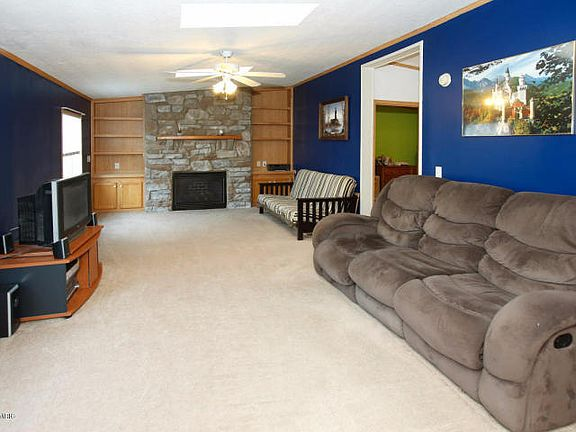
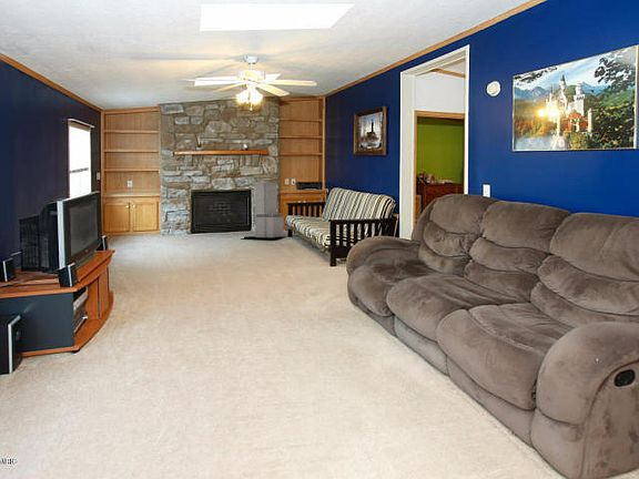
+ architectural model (267, 208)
